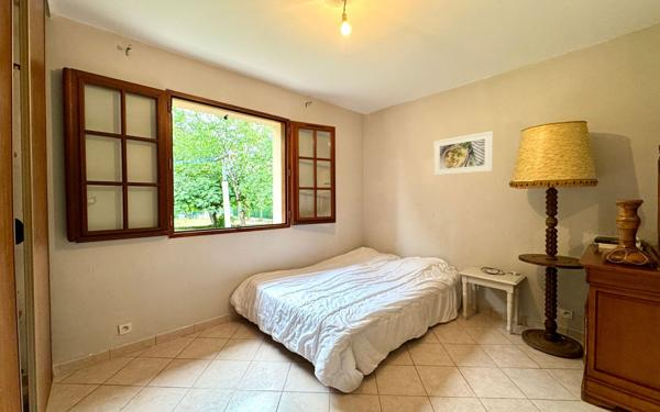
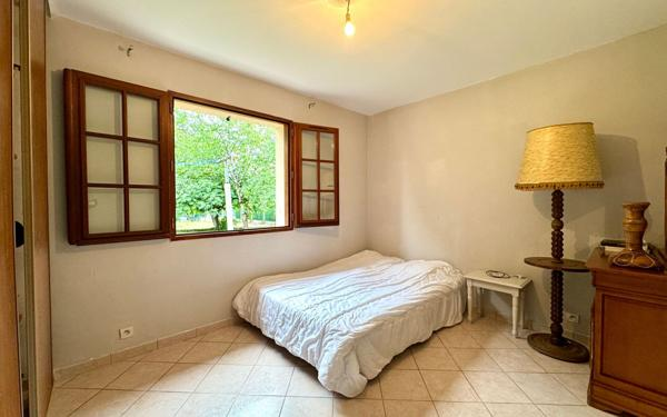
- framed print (461, 155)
